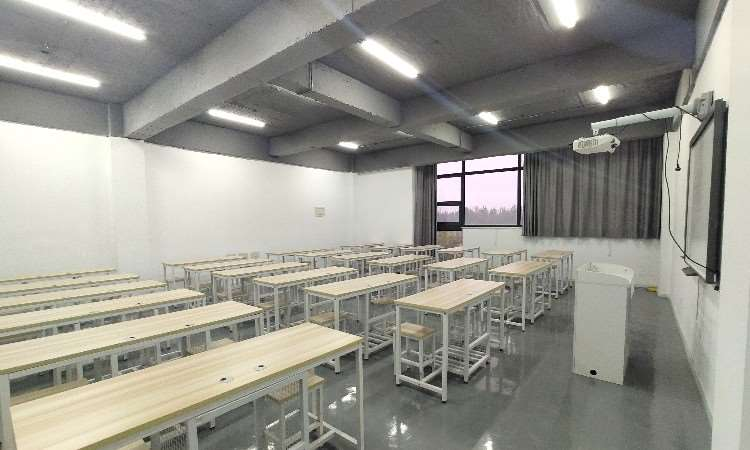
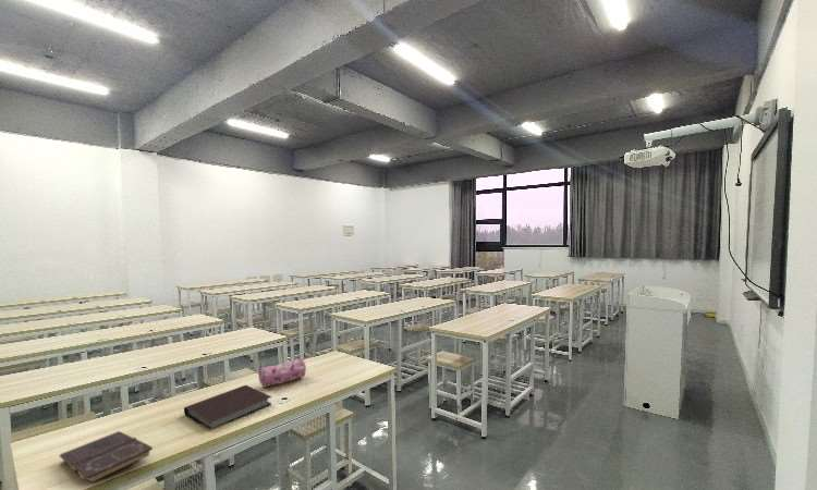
+ book (108, 453)
+ pencil case (282, 371)
+ notebook (229, 405)
